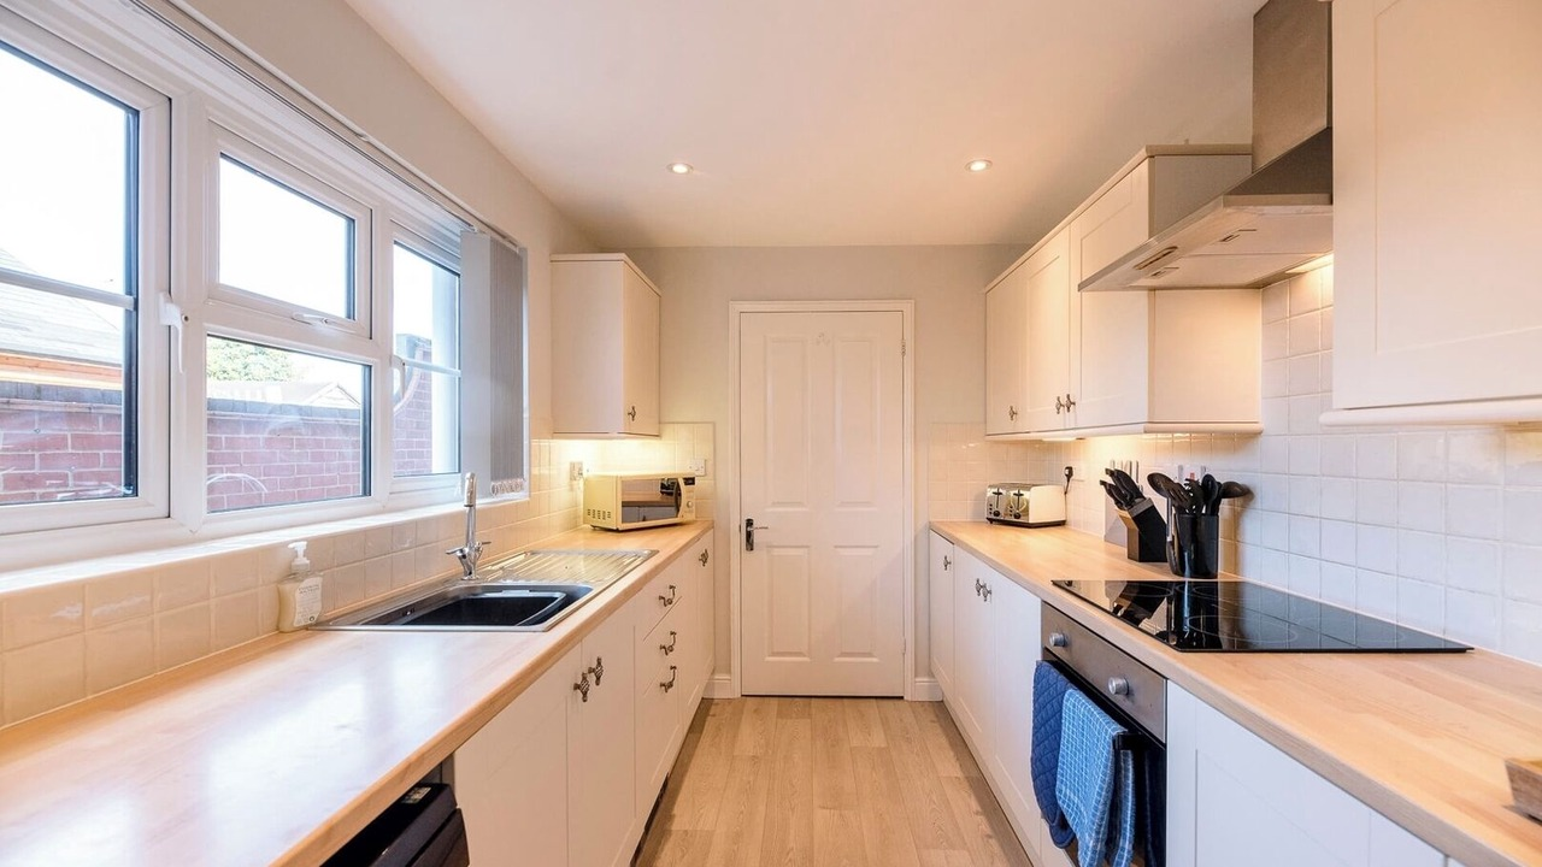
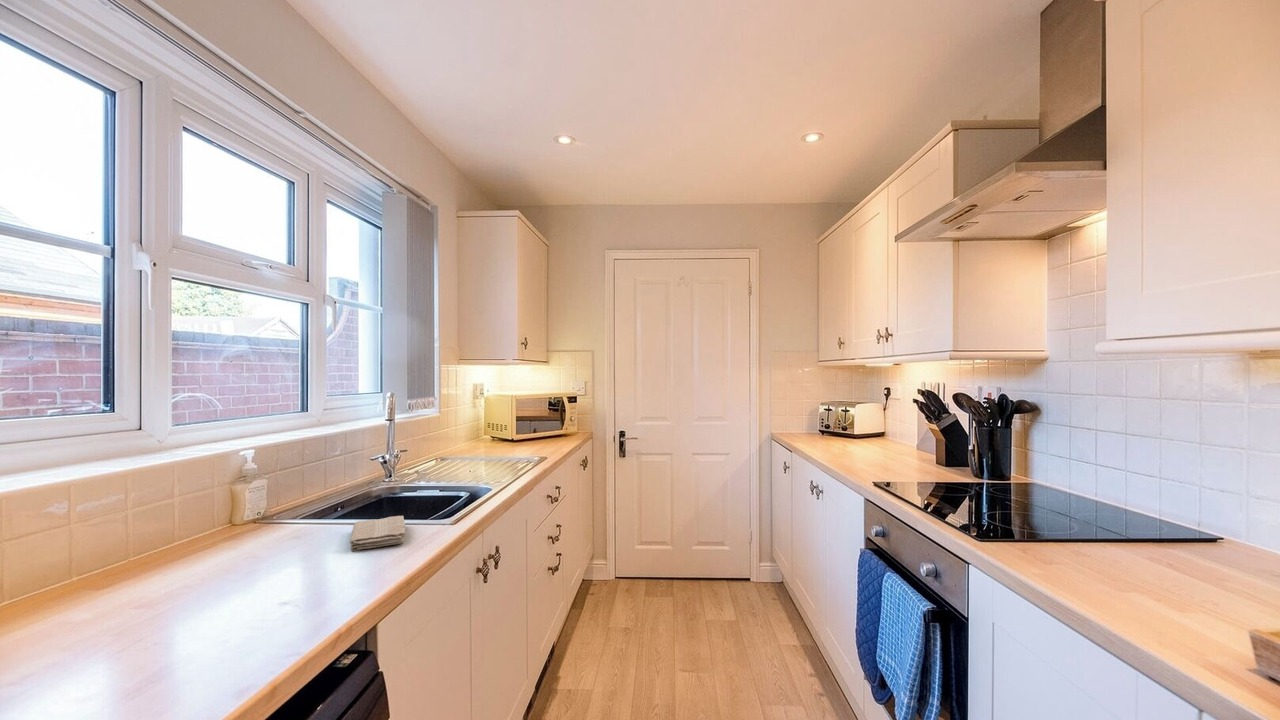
+ washcloth (378, 531)
